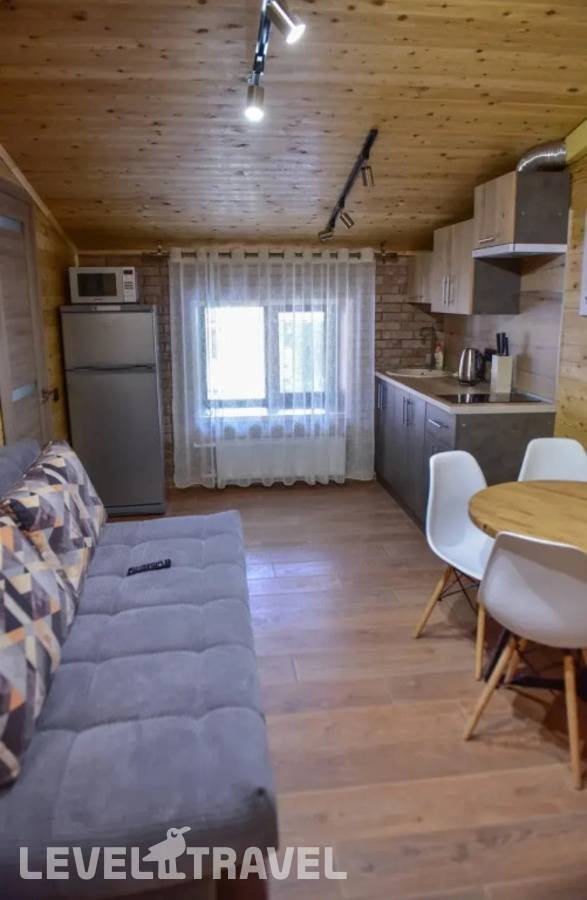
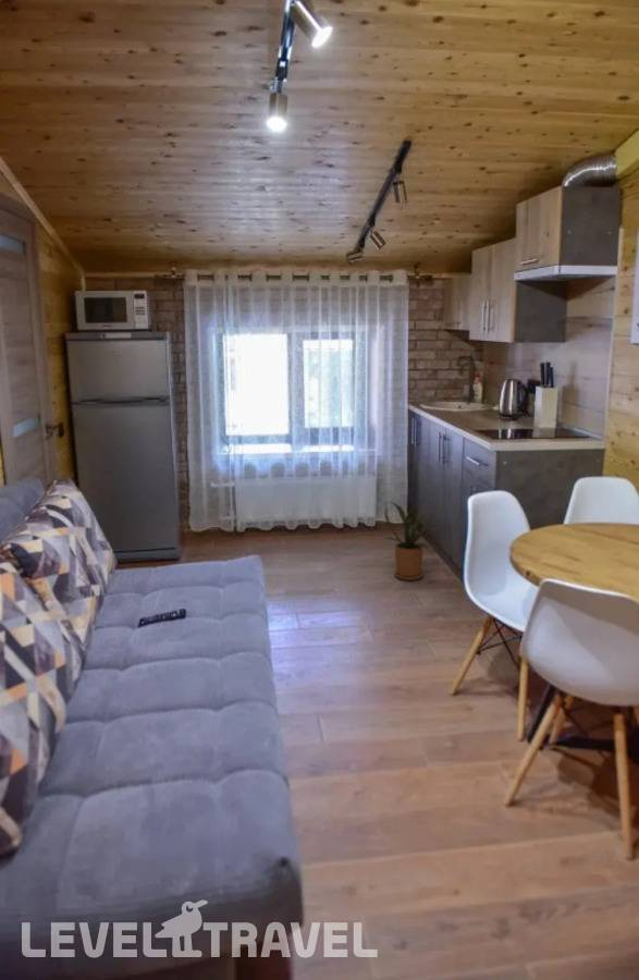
+ house plant (413, 537)
